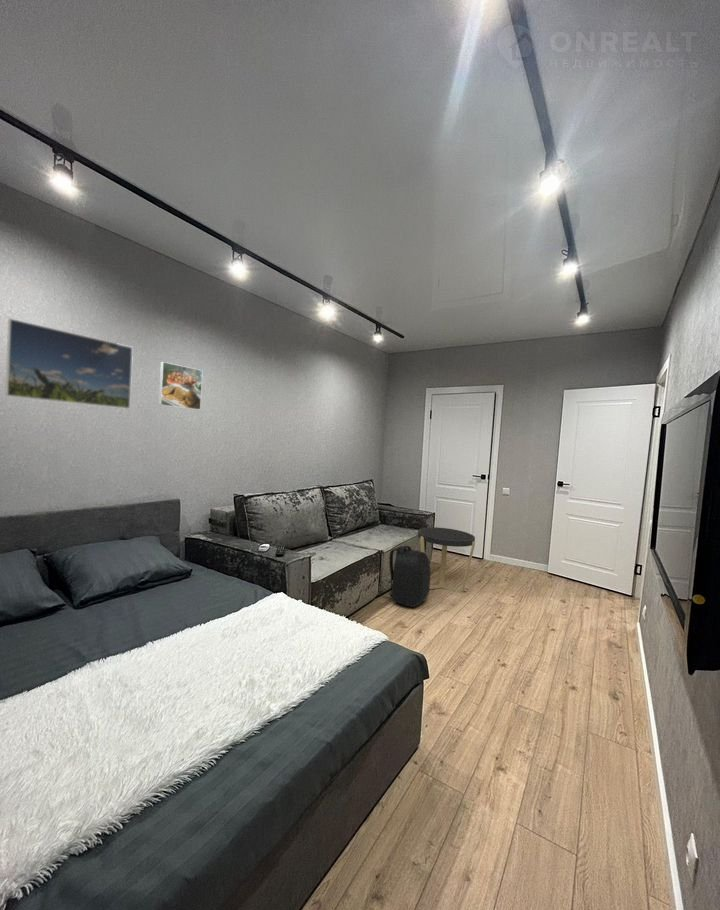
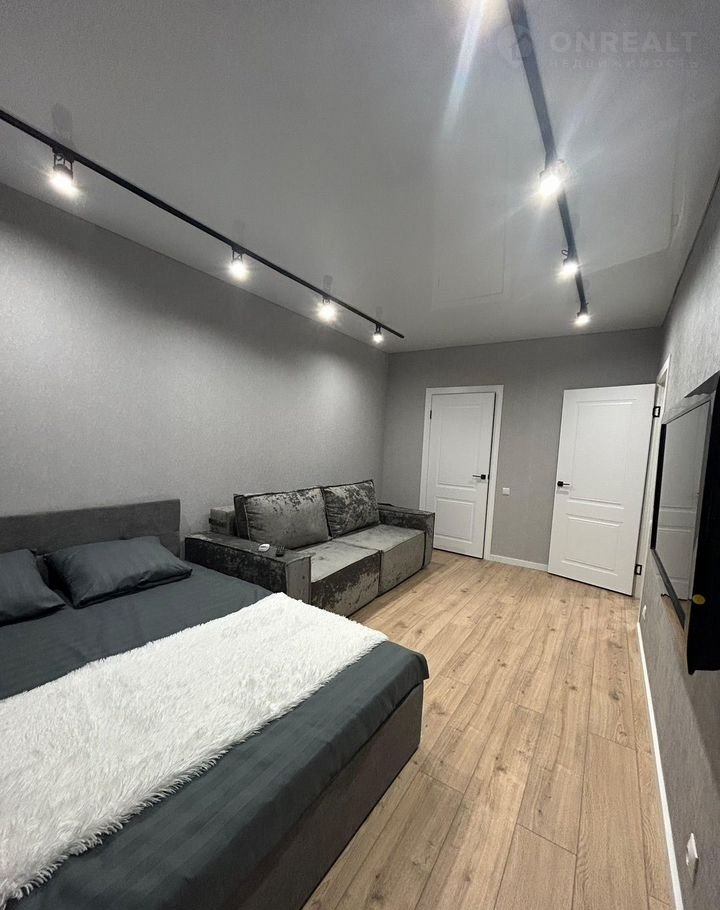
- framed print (181, 387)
- backpack (407, 573)
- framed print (75, 368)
- side table (444, 560)
